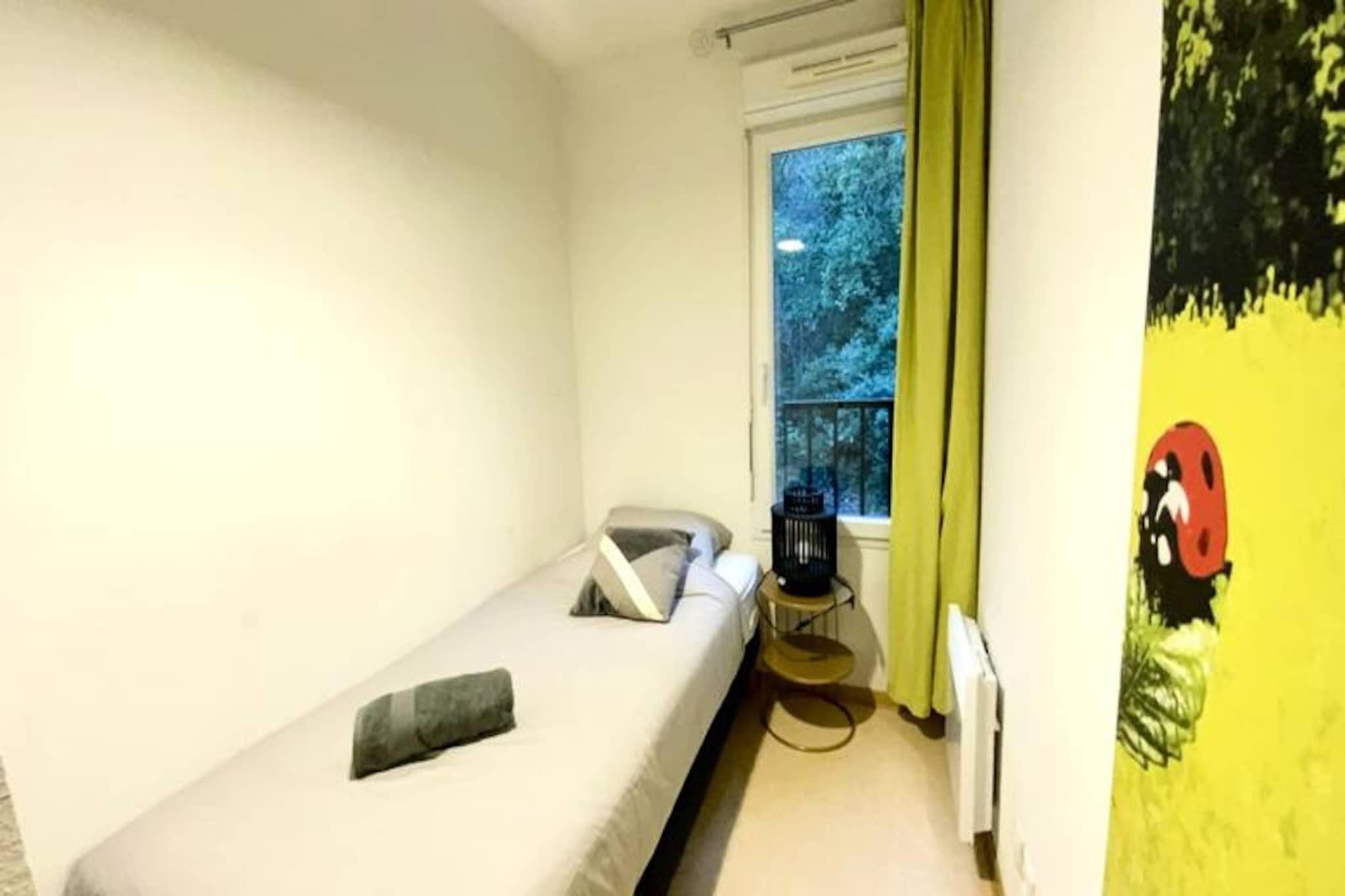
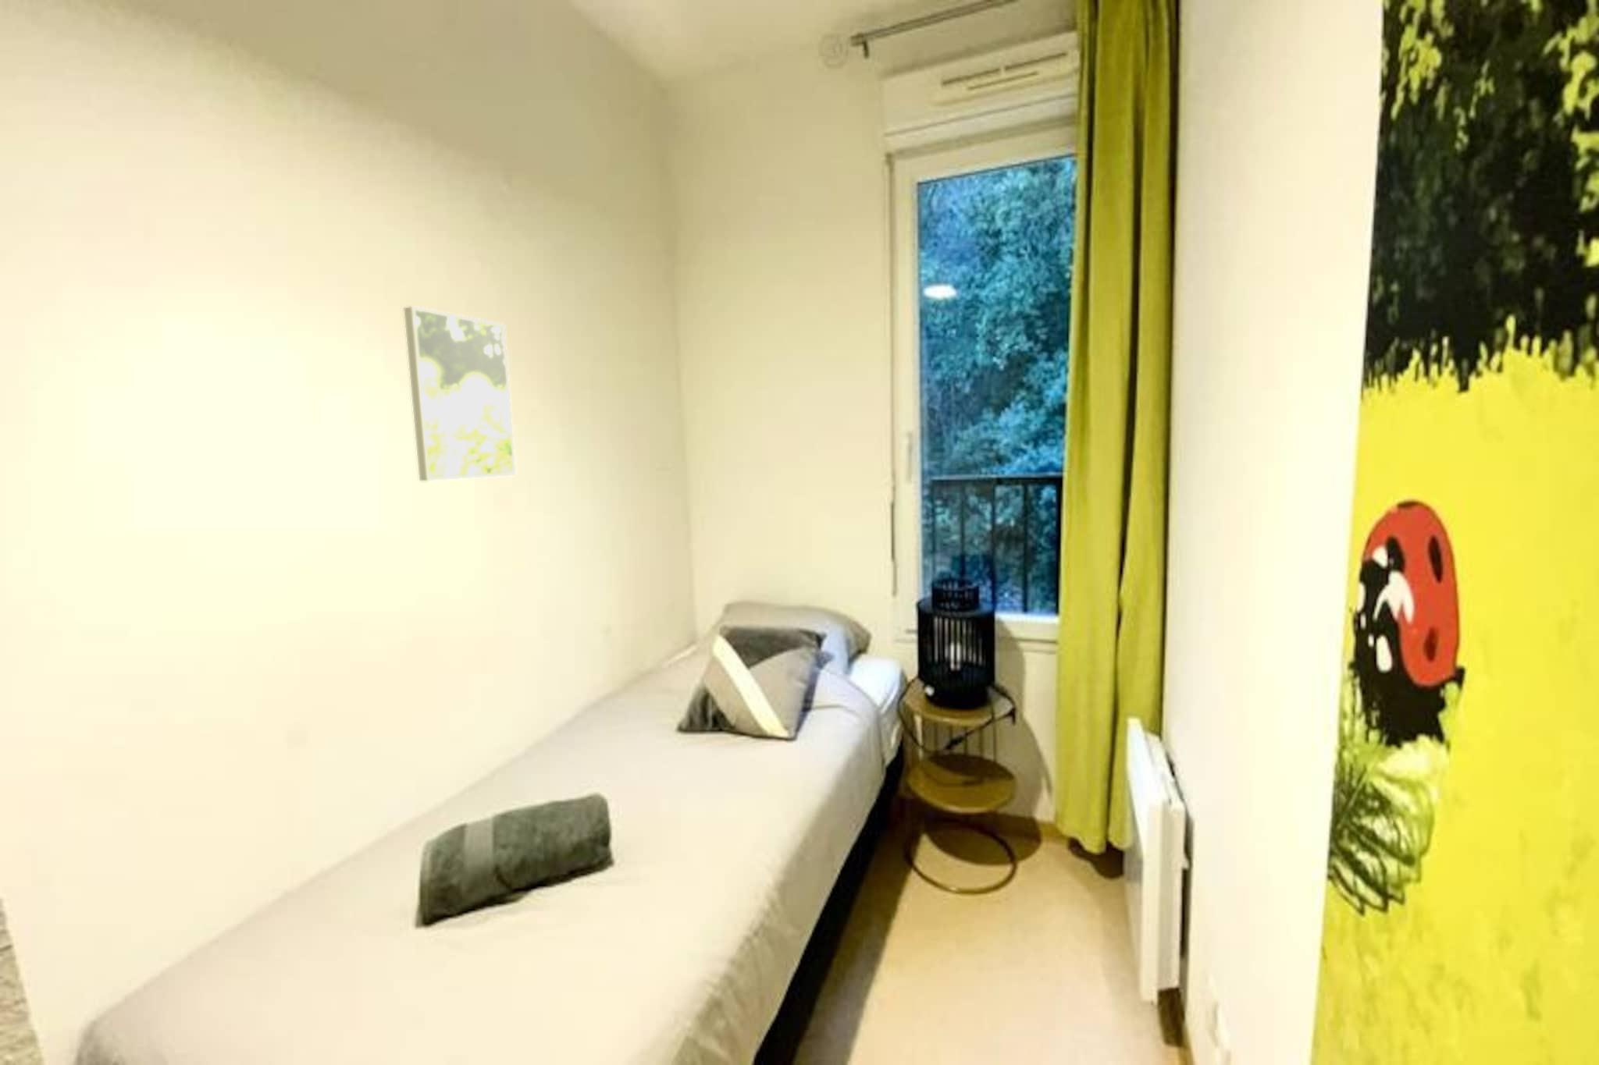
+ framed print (464, 398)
